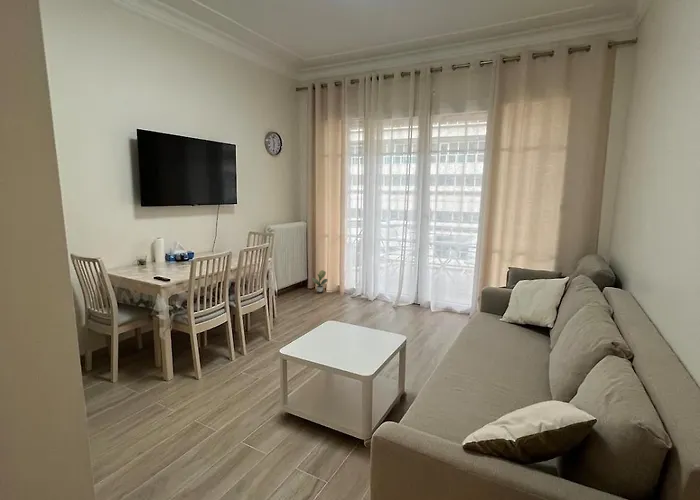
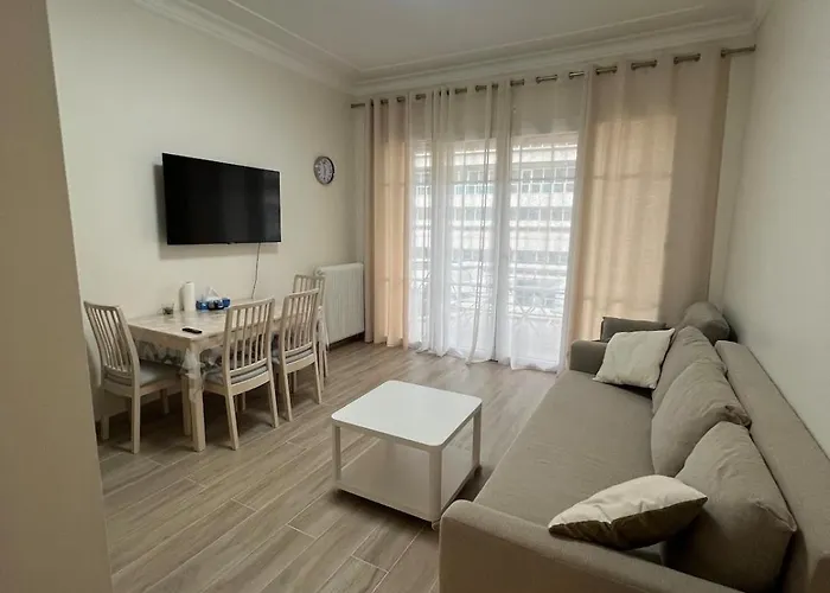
- potted plant (318, 282)
